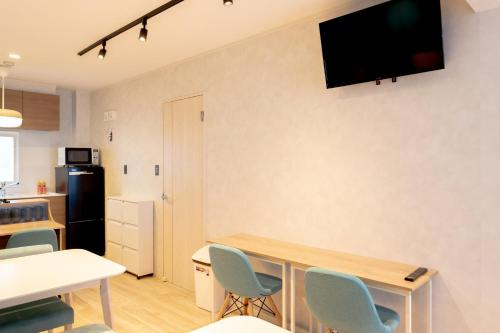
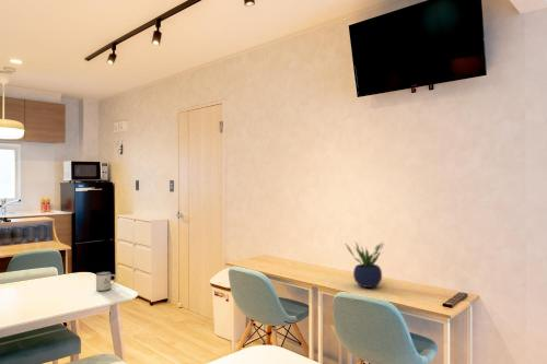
+ mug (106, 280)
+ potted plant (364, 262)
